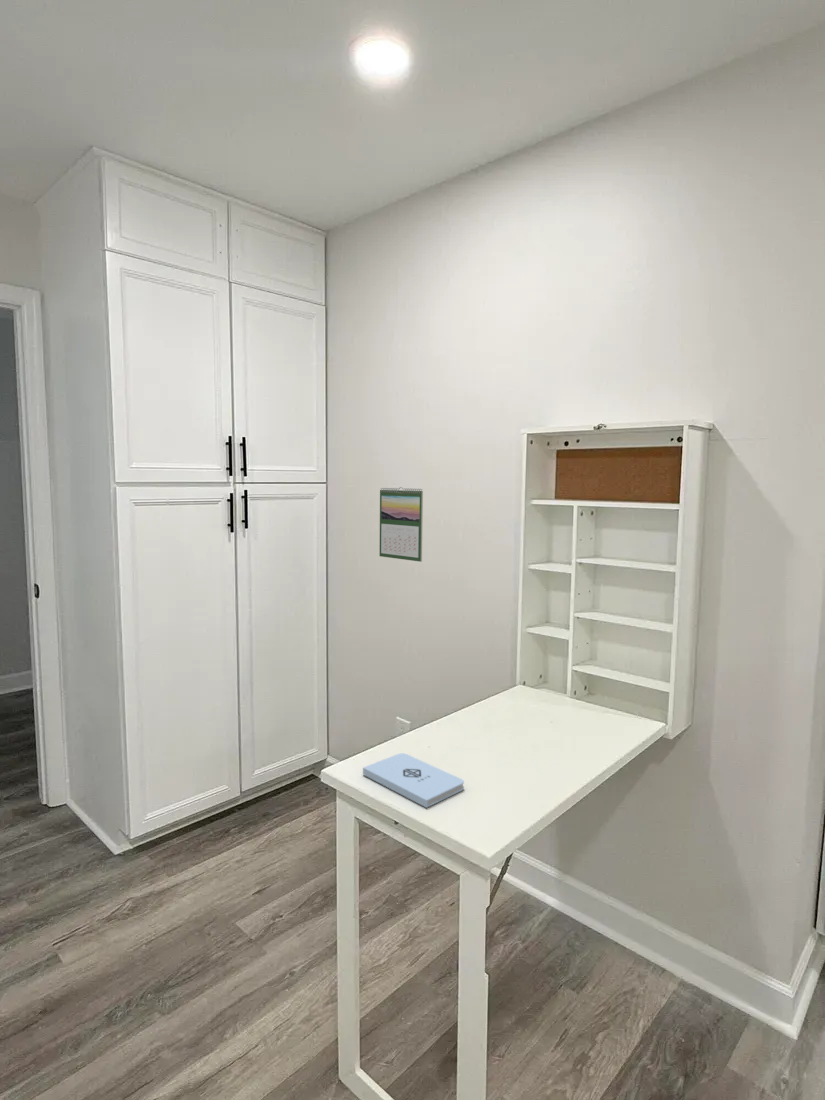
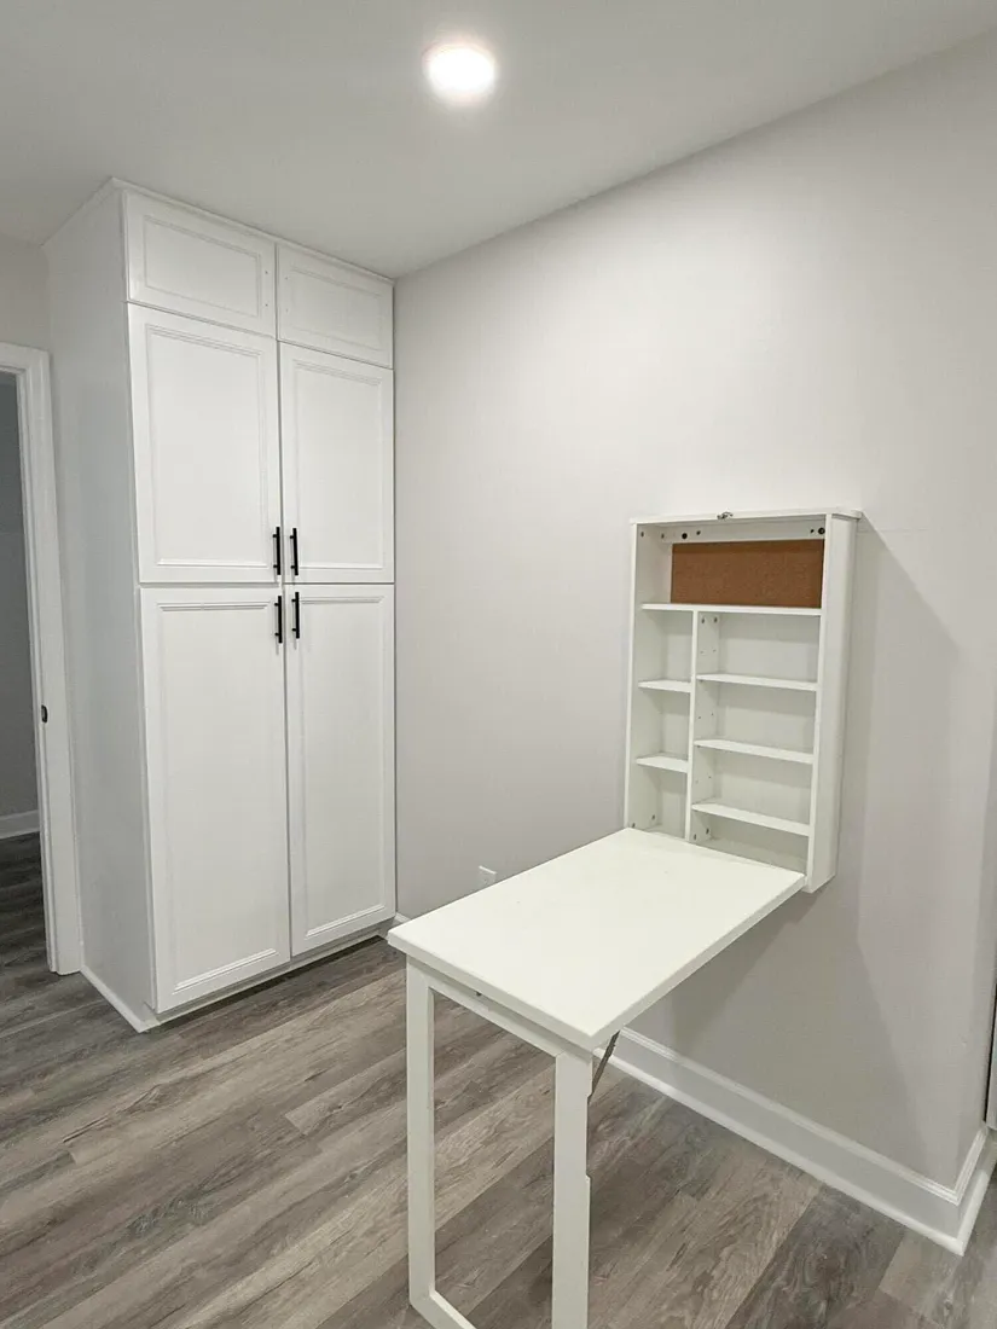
- calendar (400, 523)
- notepad (413, 777)
